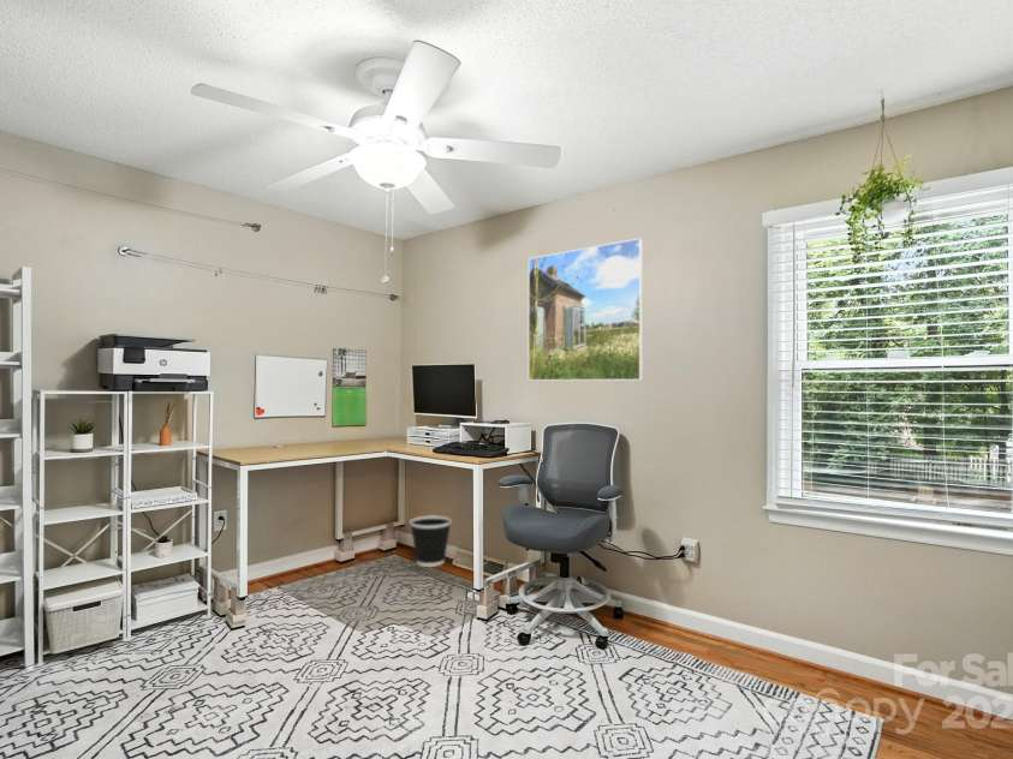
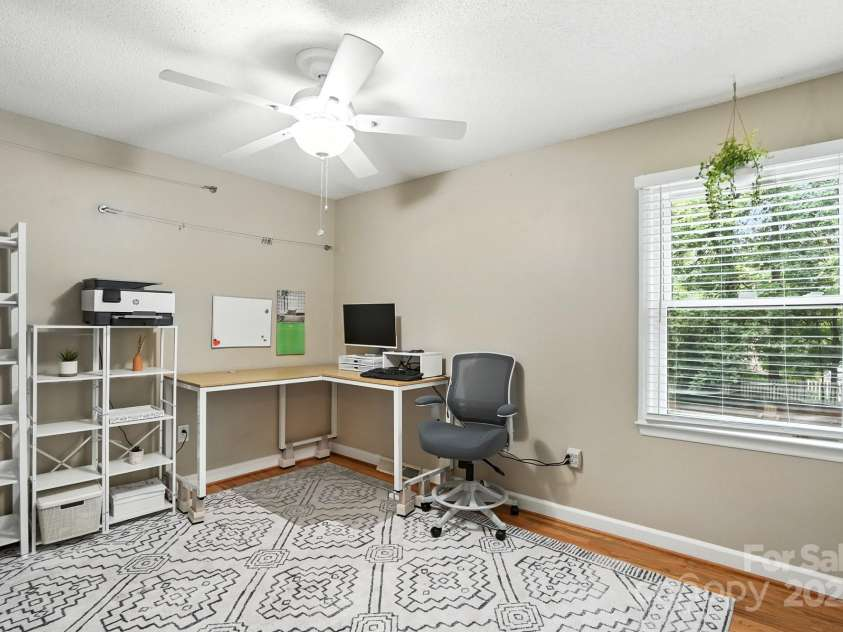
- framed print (580, 315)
- wastebasket (430, 540)
